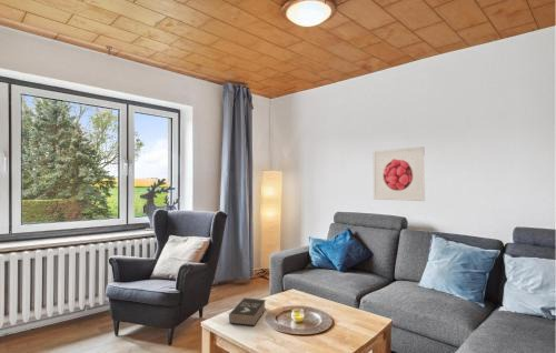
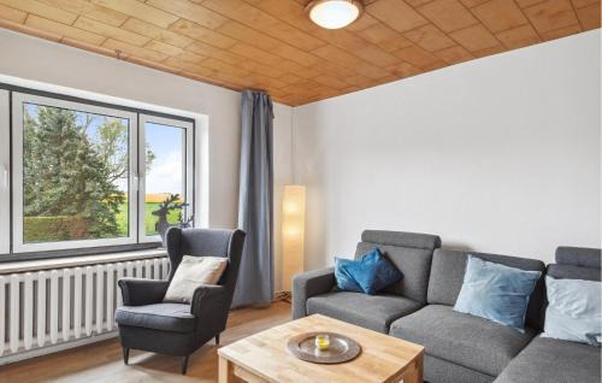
- book (248, 311)
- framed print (397, 174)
